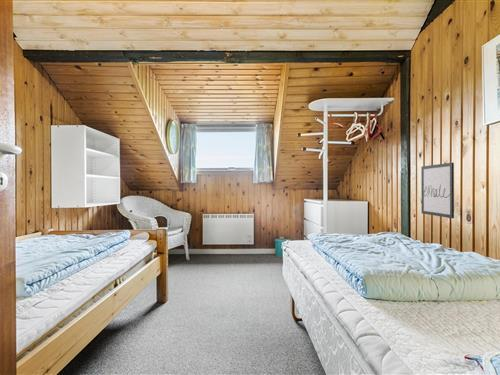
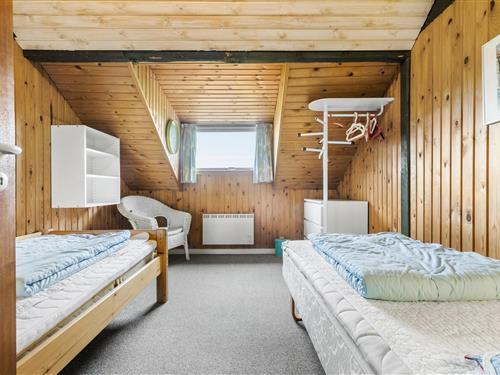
- wall art (436, 190)
